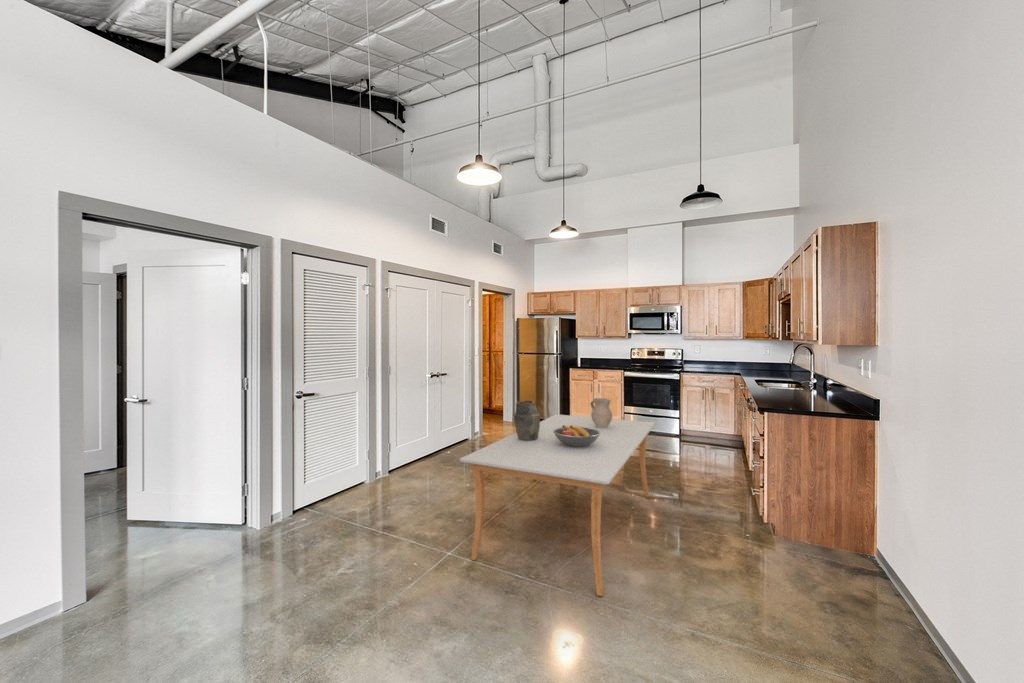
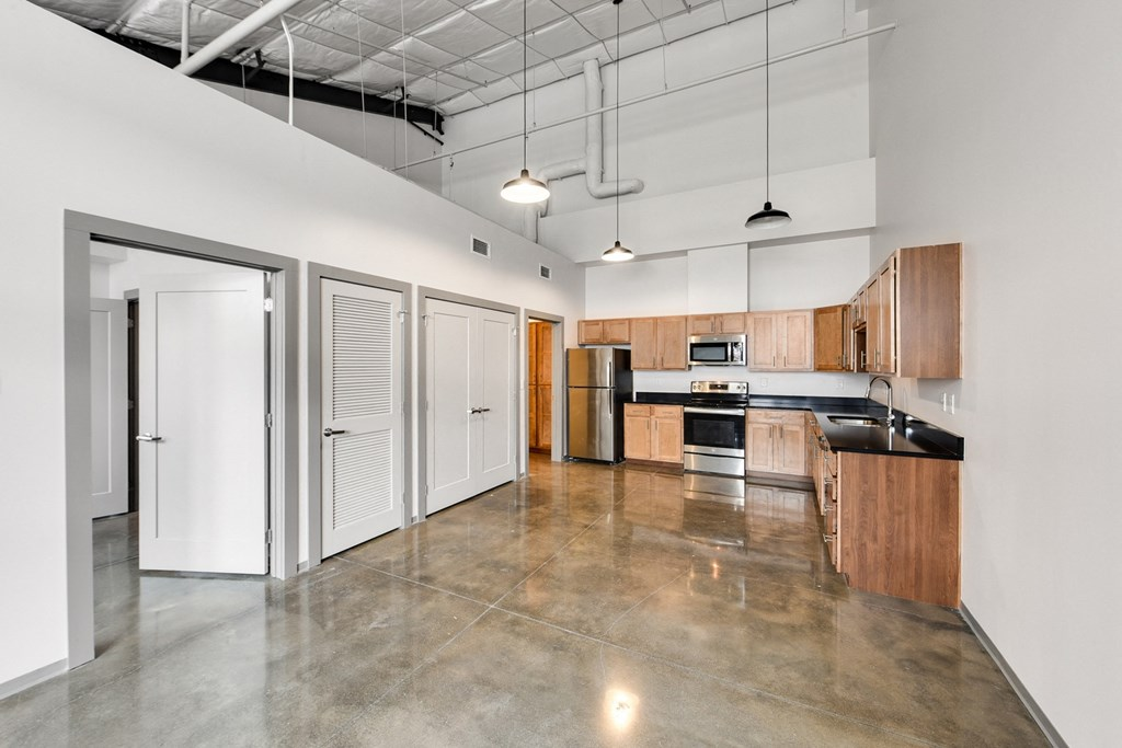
- pitcher (601, 412)
- dining table (574, 480)
- fruit bowl (576, 436)
- vase (526, 419)
